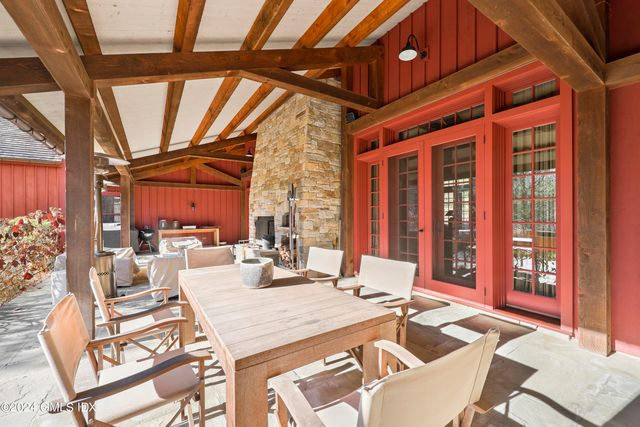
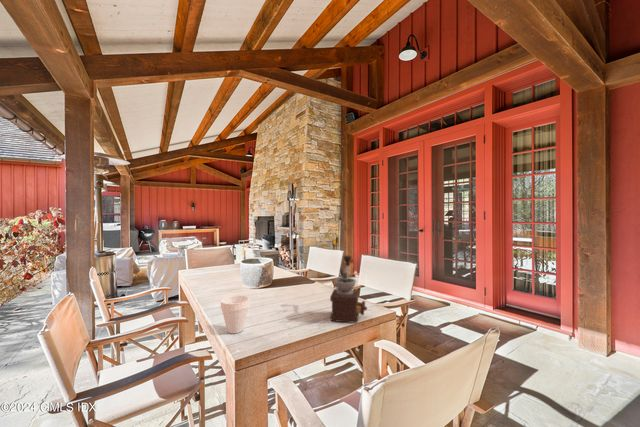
+ coffee grinder (350, 286)
+ cup (235, 314)
